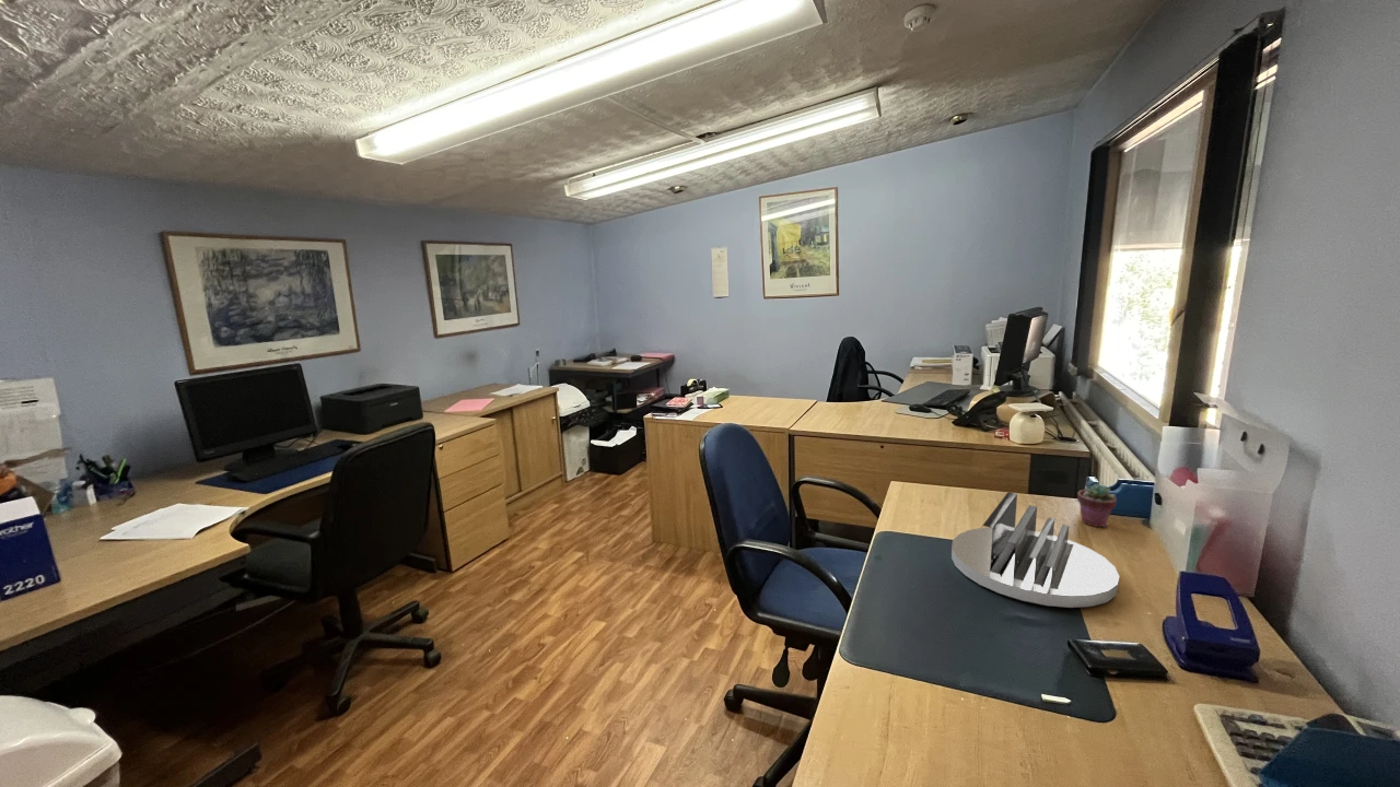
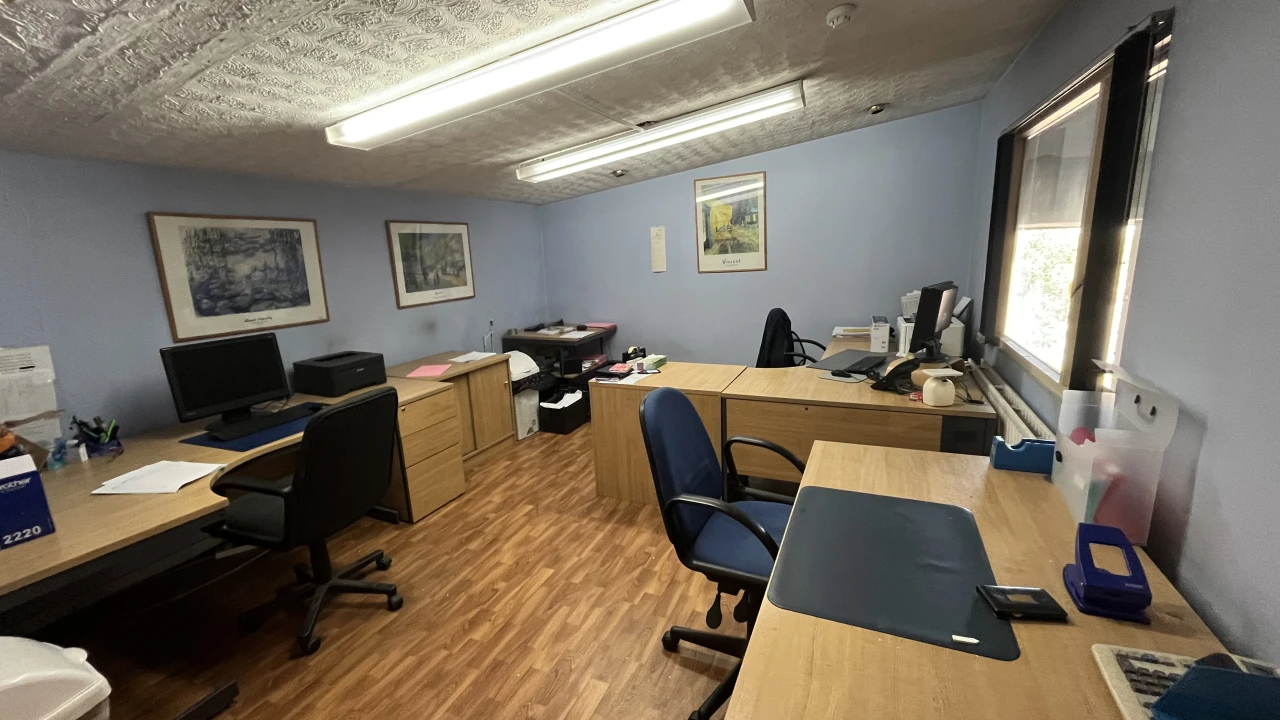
- potted succulent (1096, 503)
- desk organizer (1030, 541)
